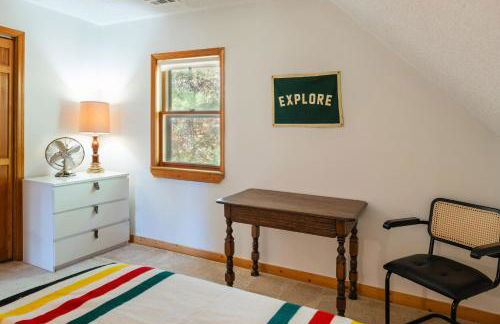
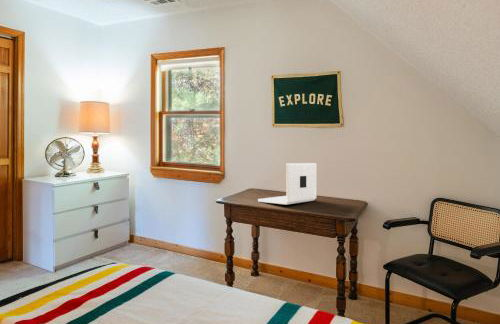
+ laptop (287, 182)
